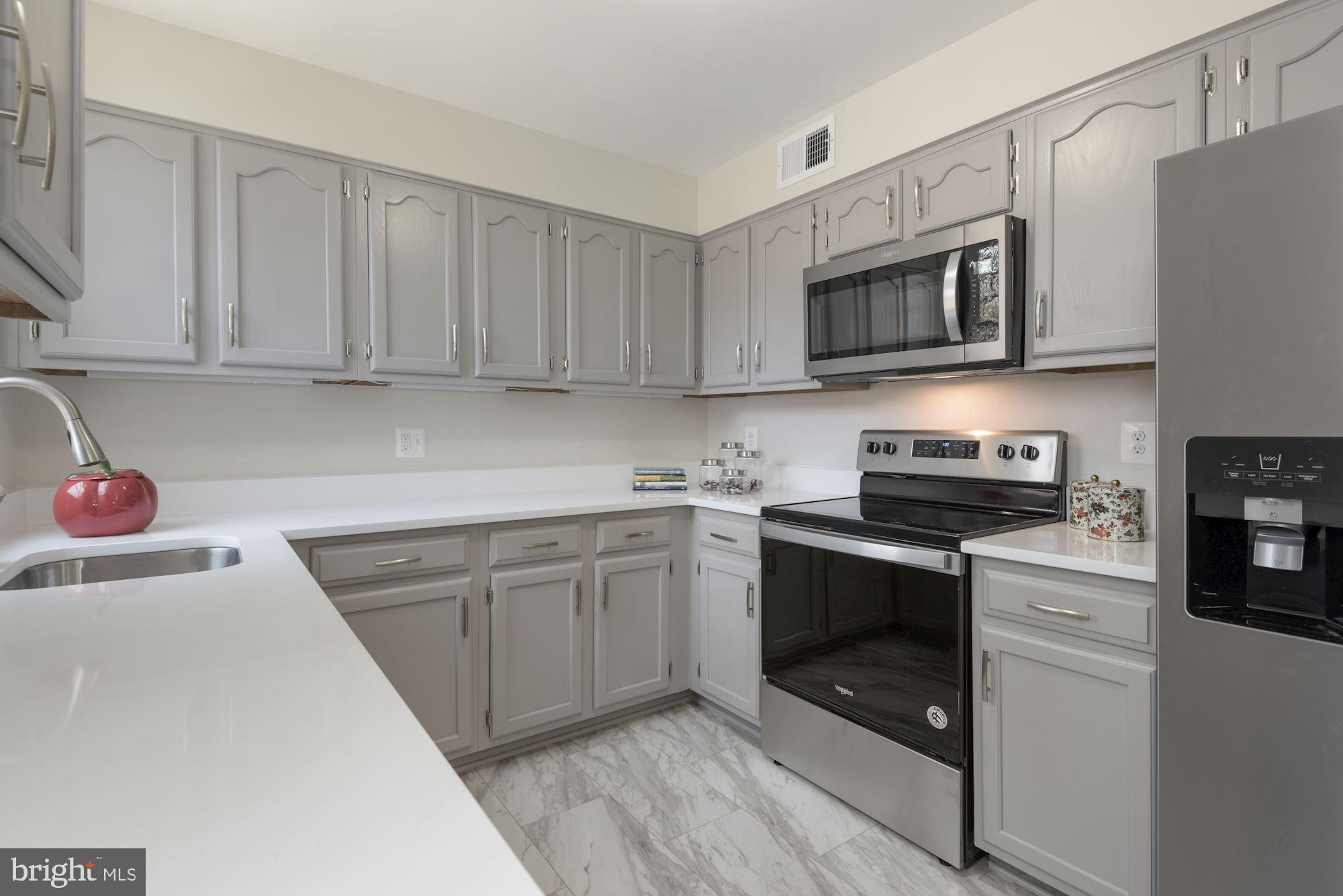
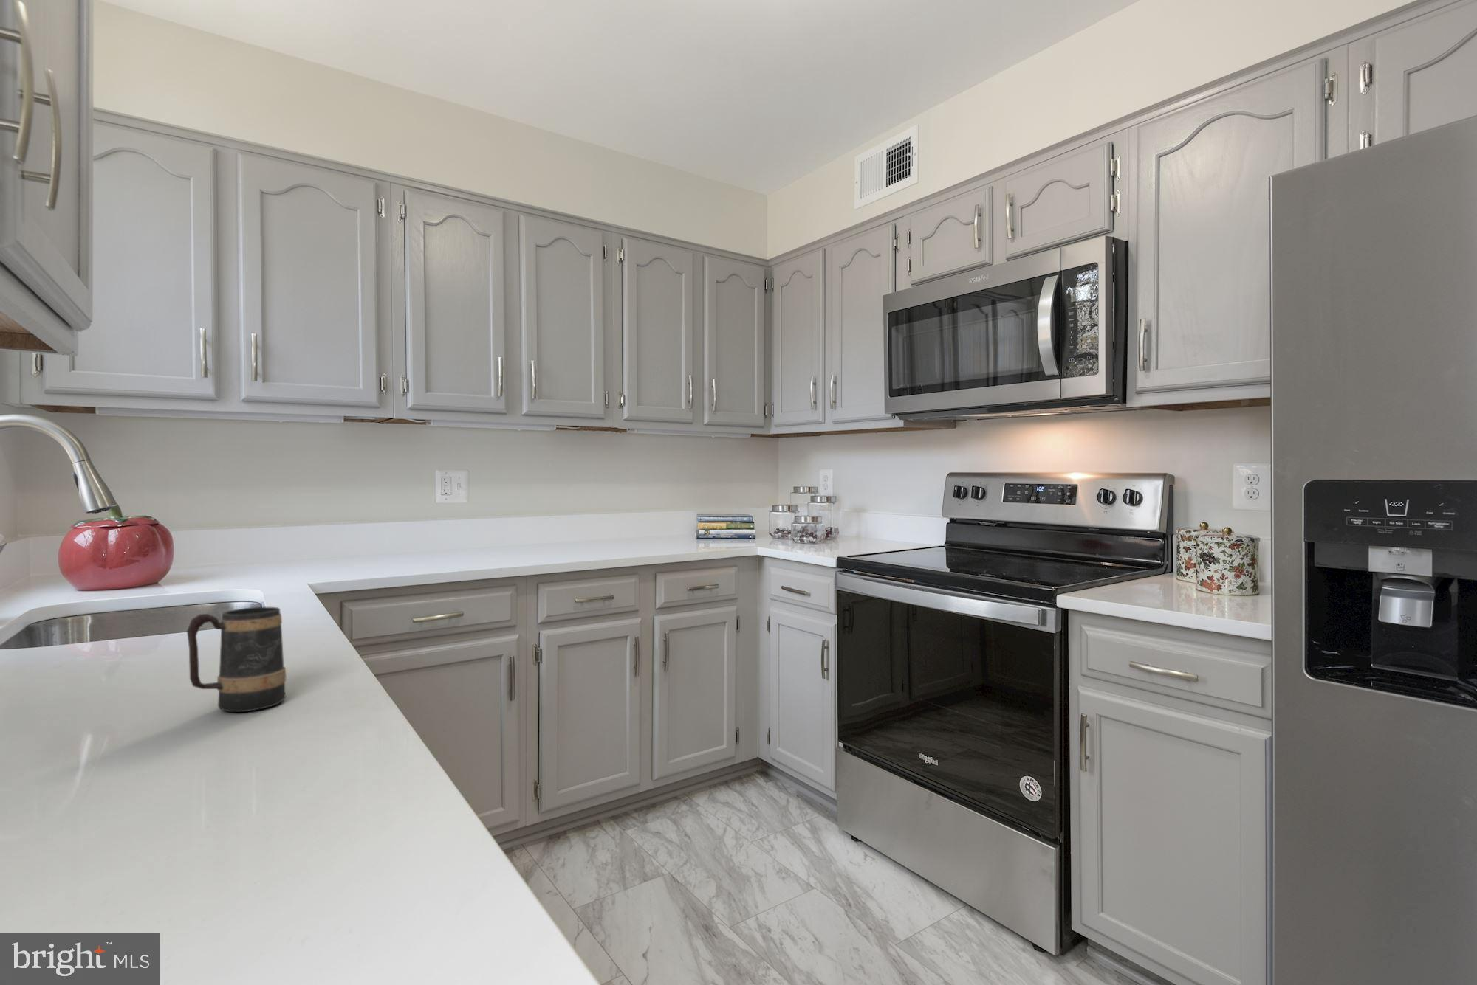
+ mug (238, 658)
